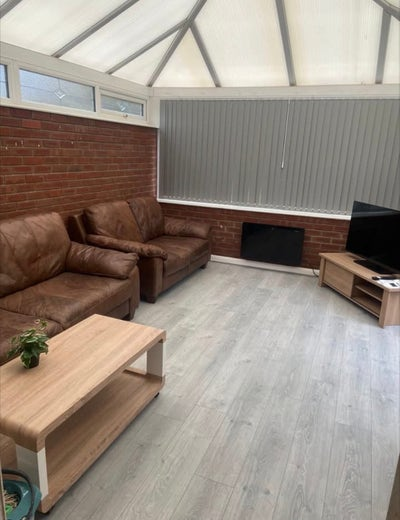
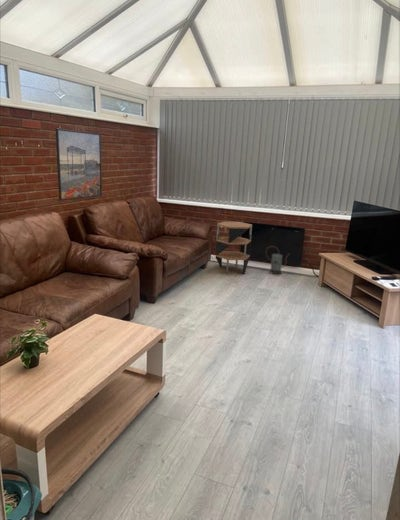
+ watering can (276, 259)
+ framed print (81, 165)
+ side table (233, 243)
